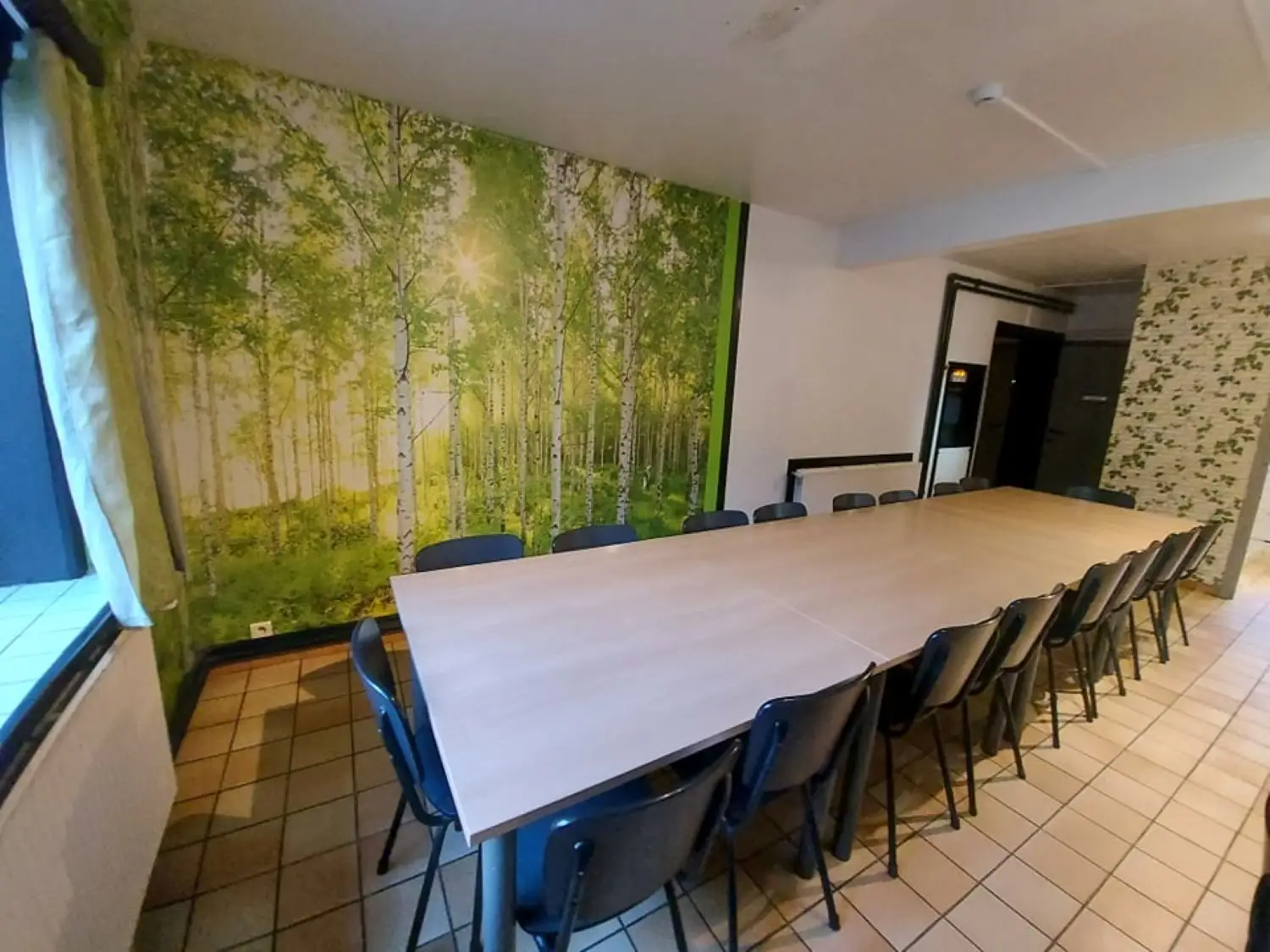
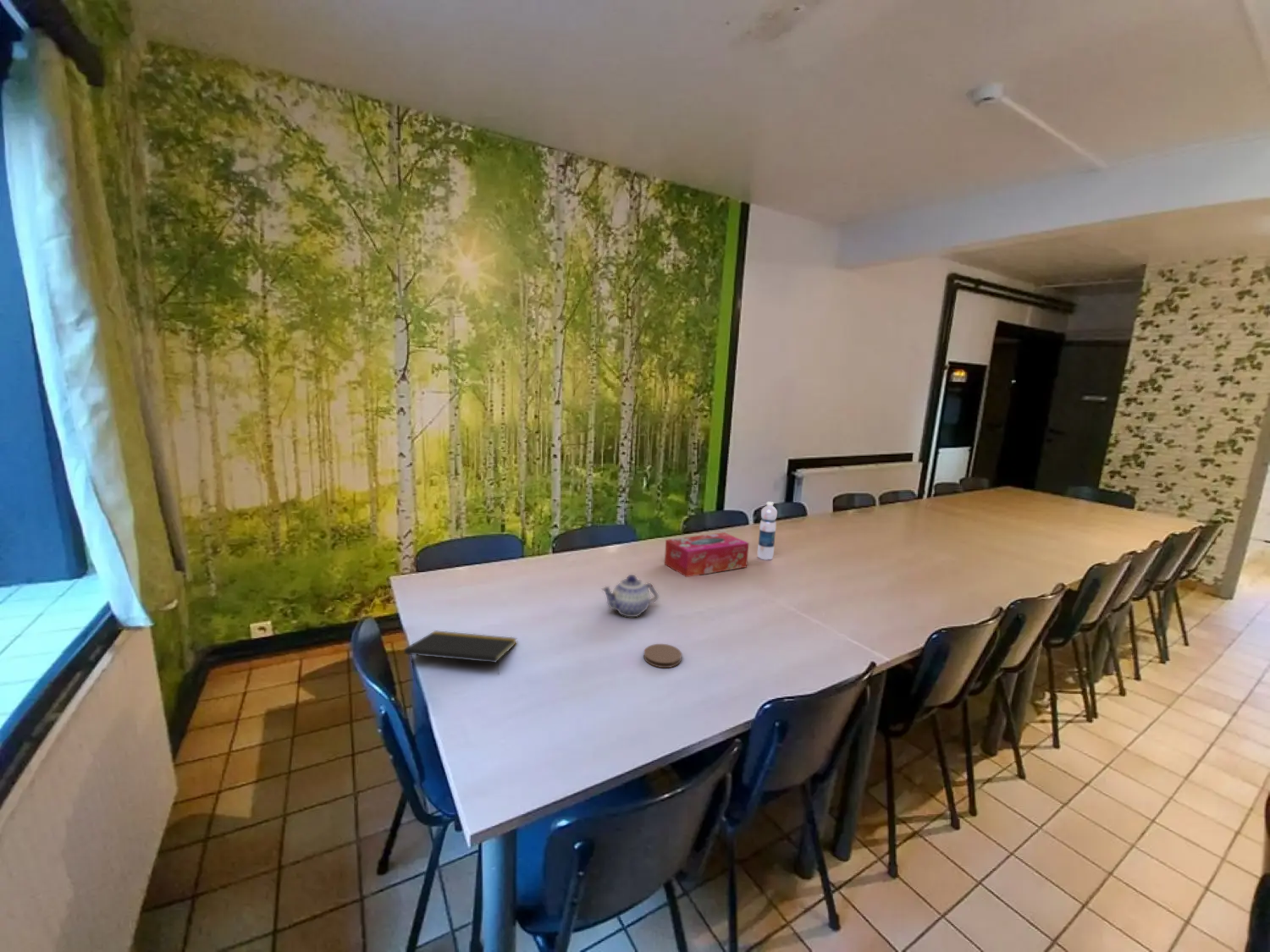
+ tissue box (706, 553)
+ coaster (662, 655)
+ water bottle (767, 530)
+ teapot (630, 593)
+ notepad (463, 646)
